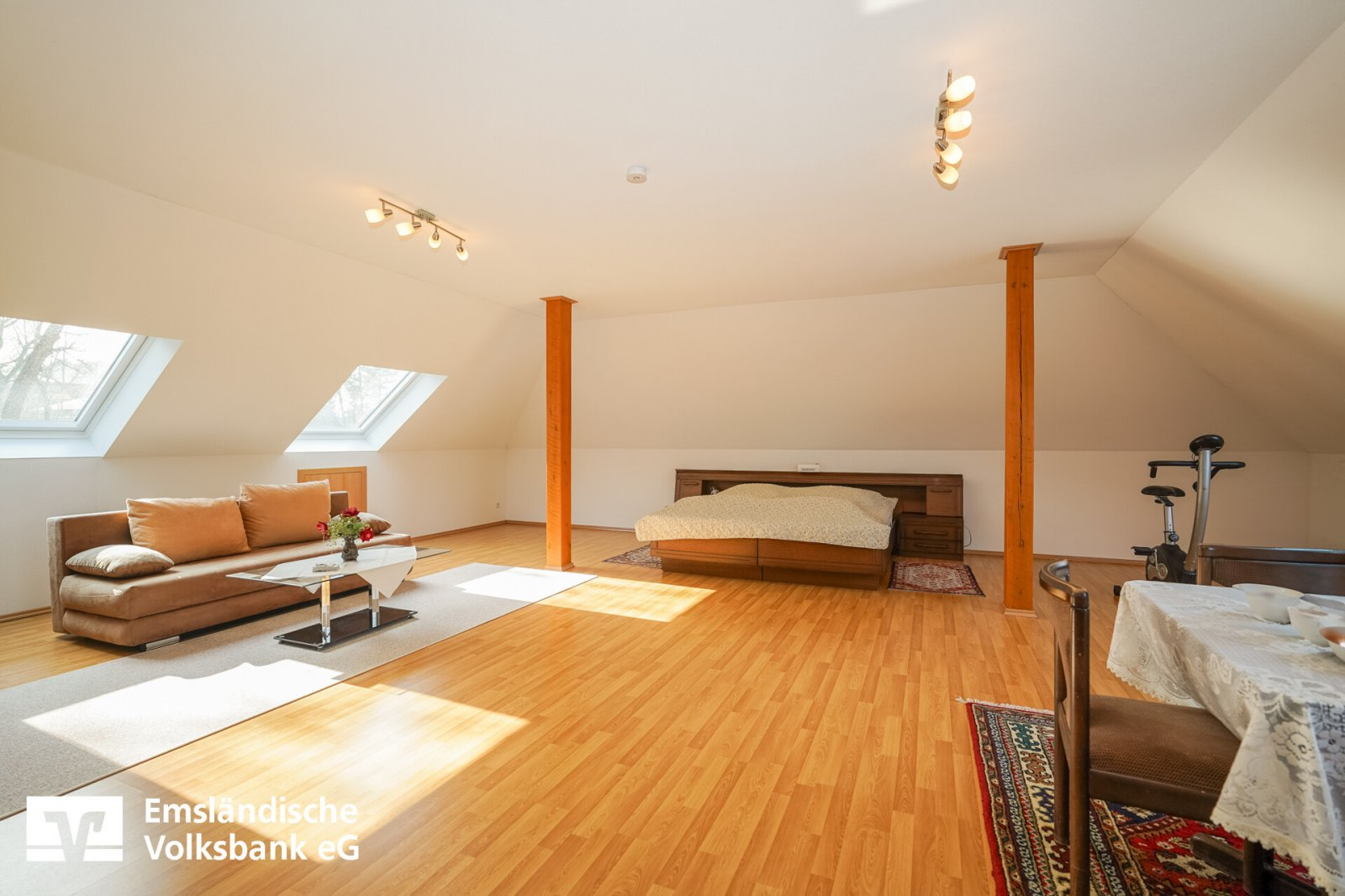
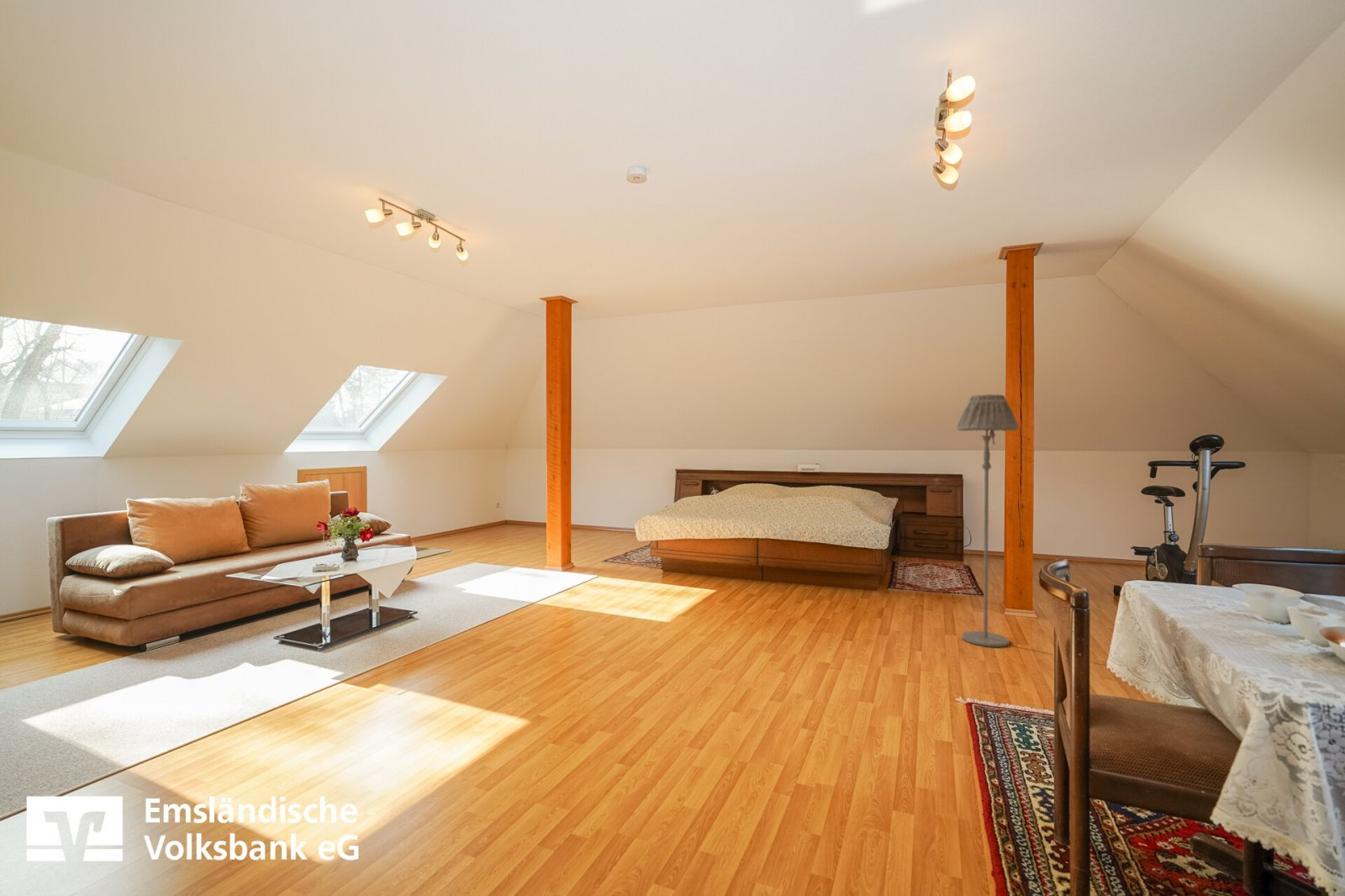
+ floor lamp (986, 518)
